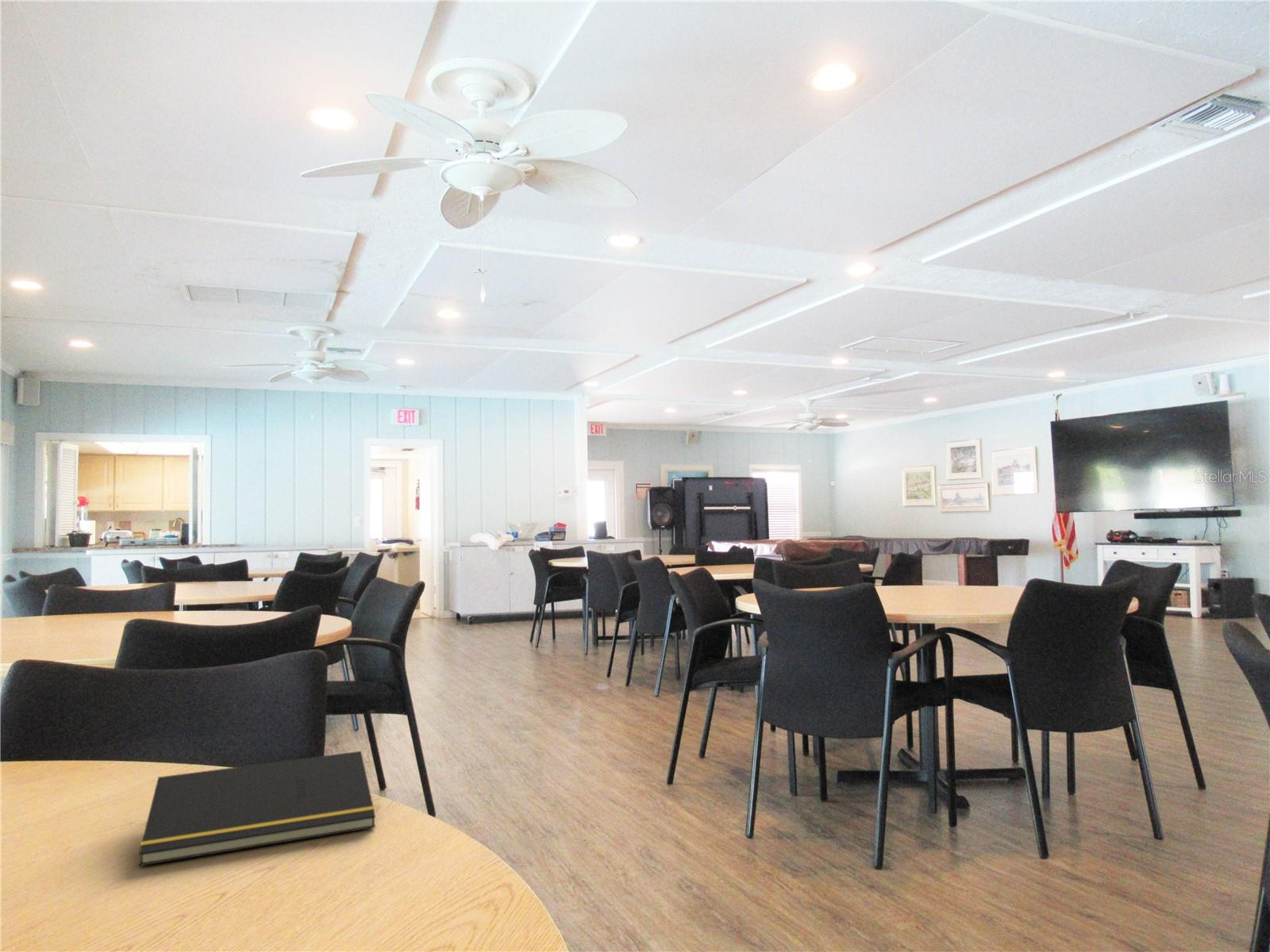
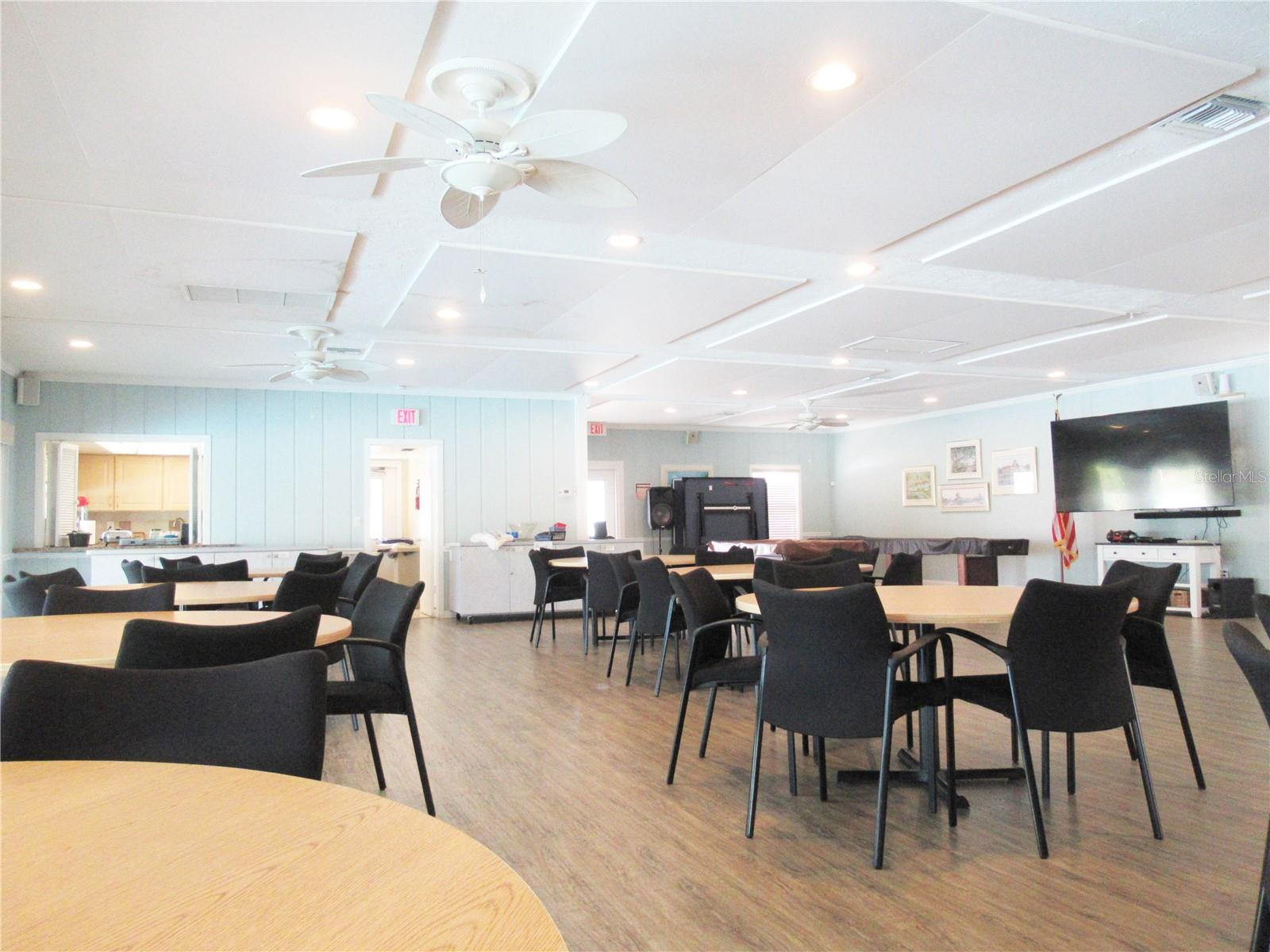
- notepad (264, 801)
